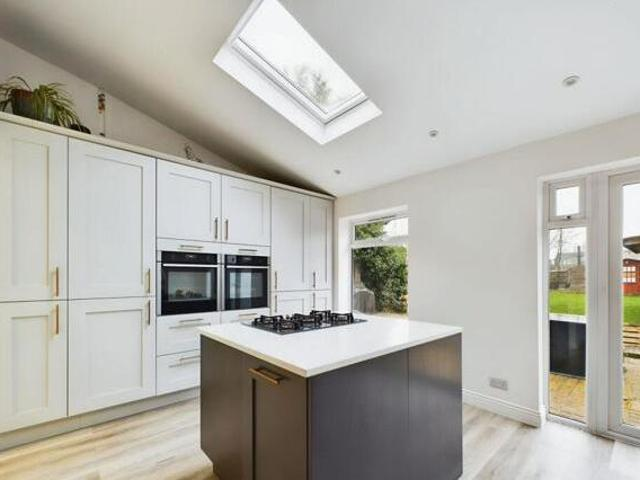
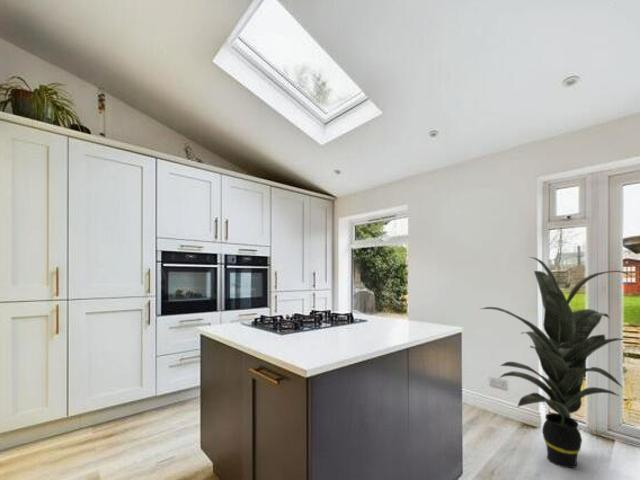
+ indoor plant (554, 356)
